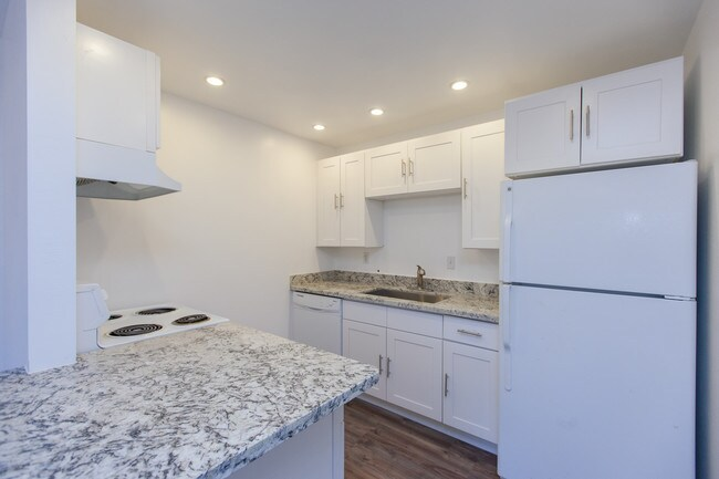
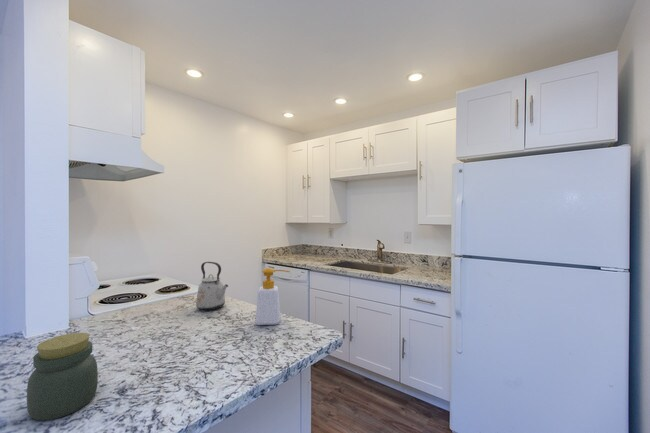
+ soap bottle (273, 294)
+ kettle (214, 285)
+ jar (64, 372)
